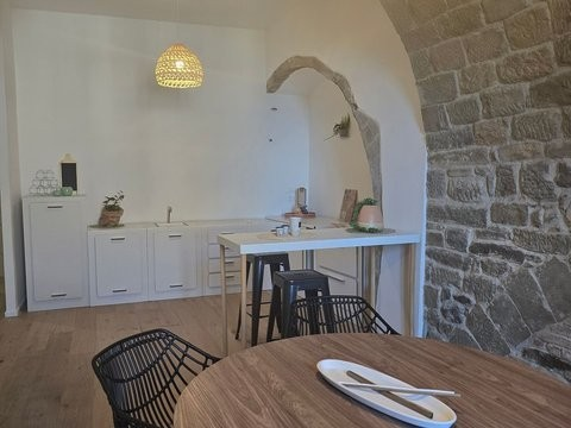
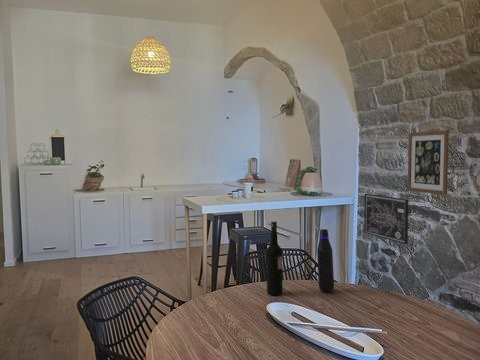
+ wall art (384, 217)
+ wall art (426, 162)
+ wine bottle (274, 257)
+ water bottle (325, 260)
